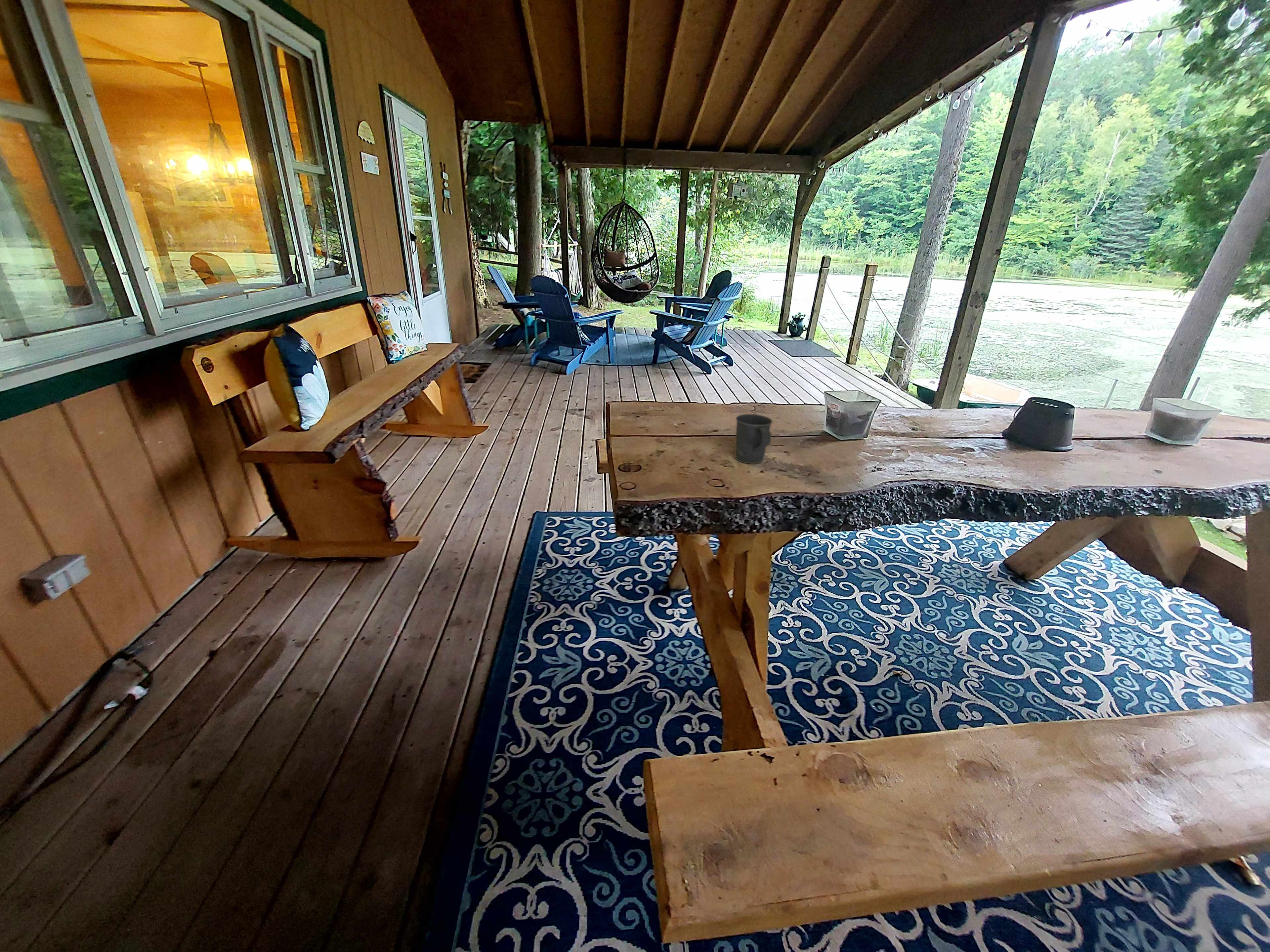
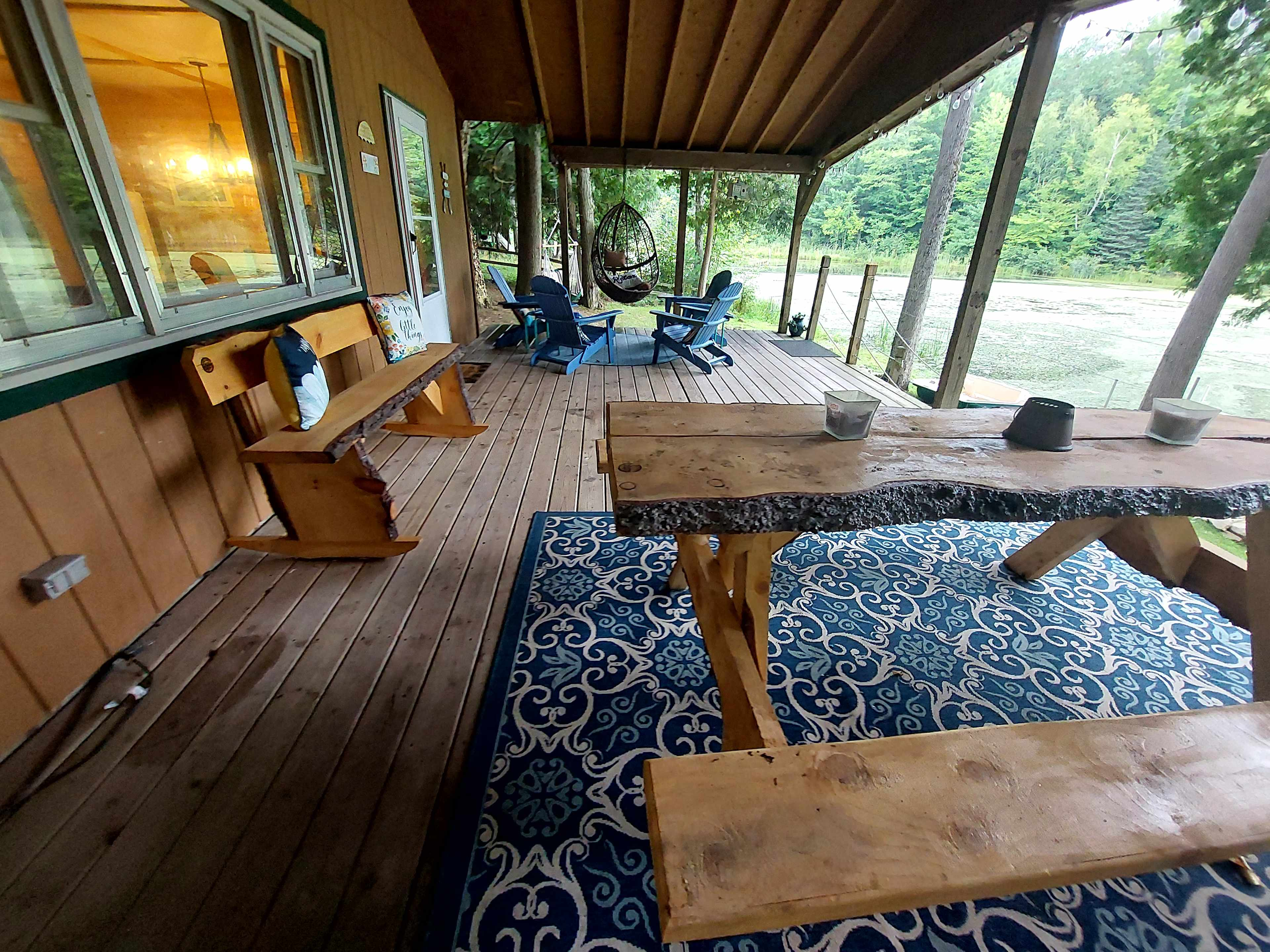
- mug (754, 442)
